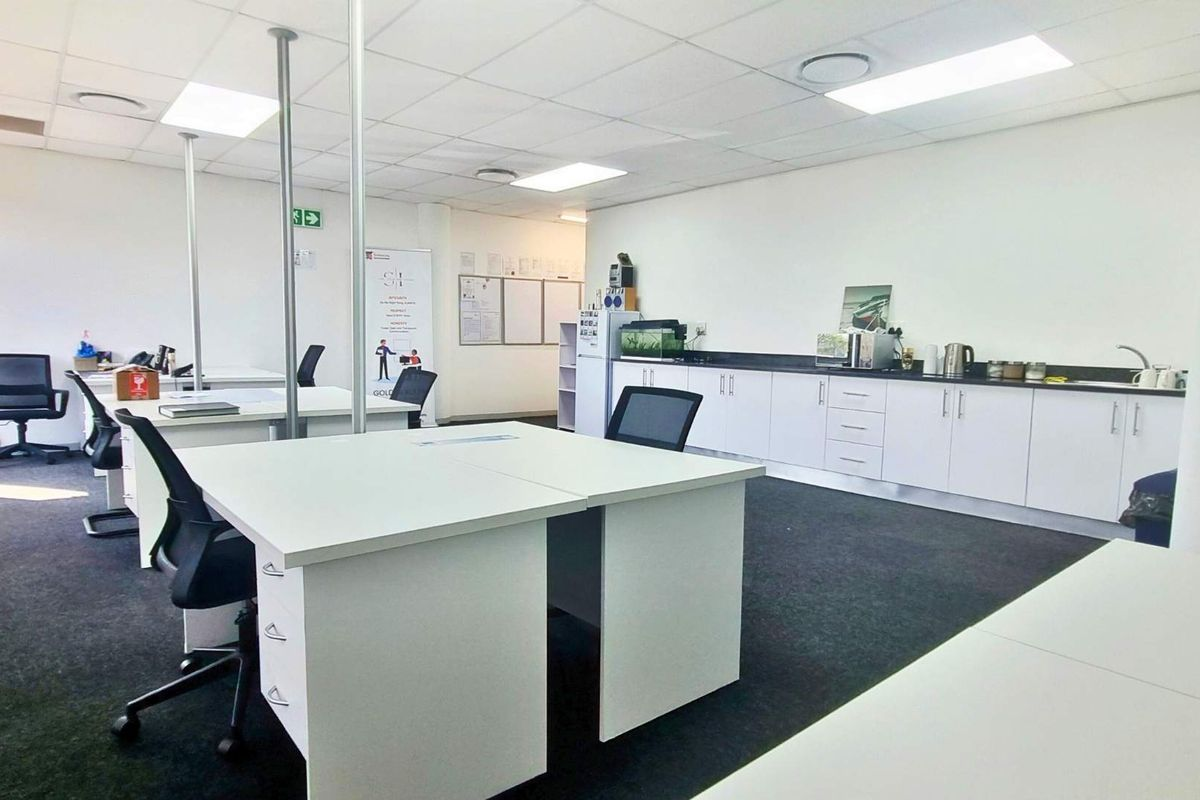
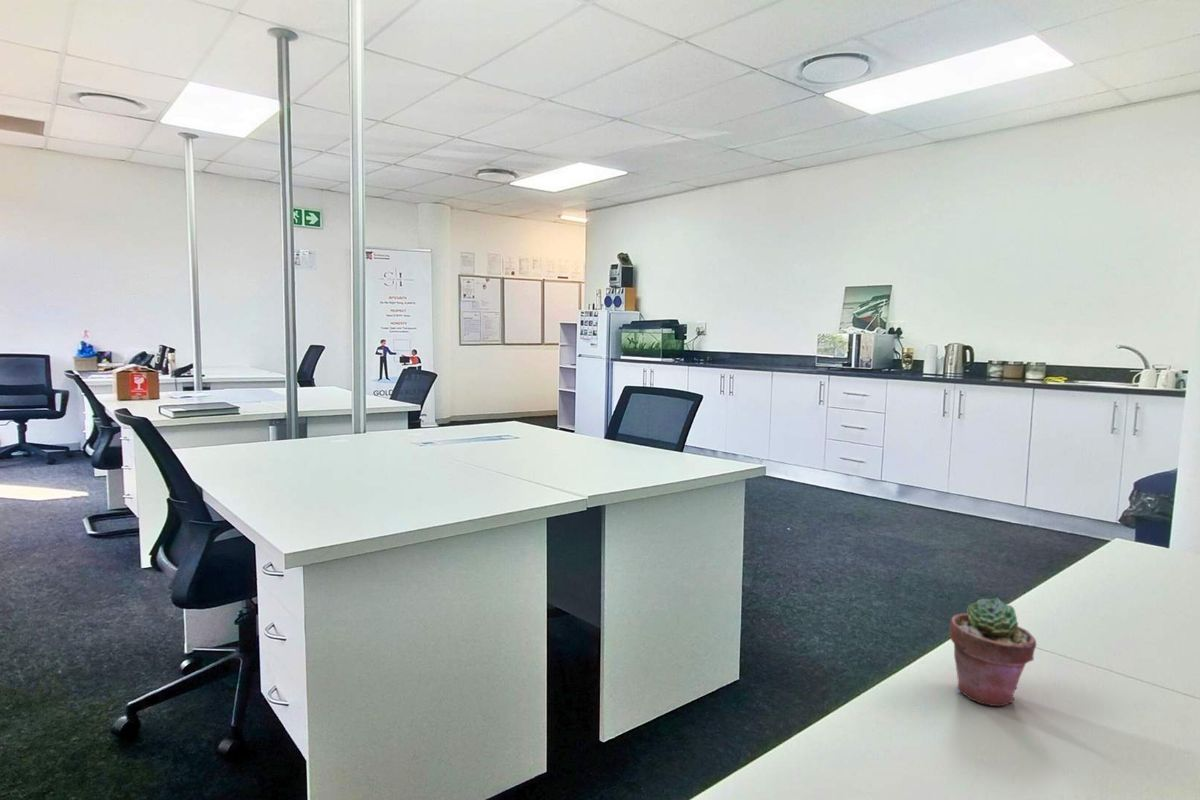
+ potted succulent (990, 647)
